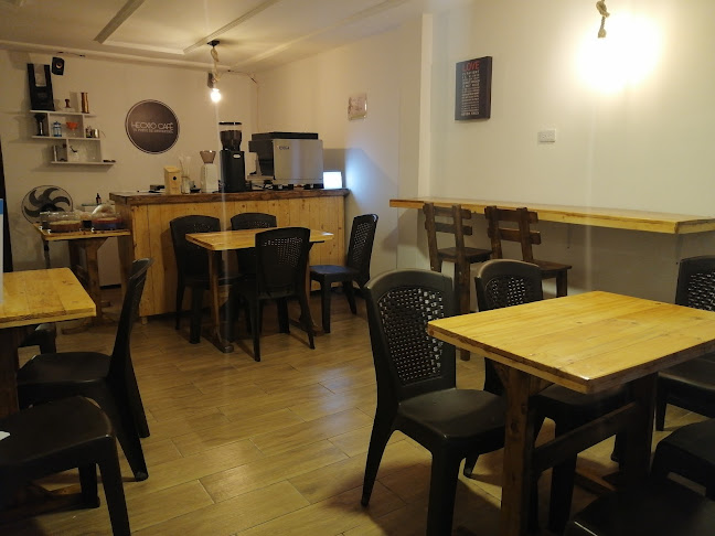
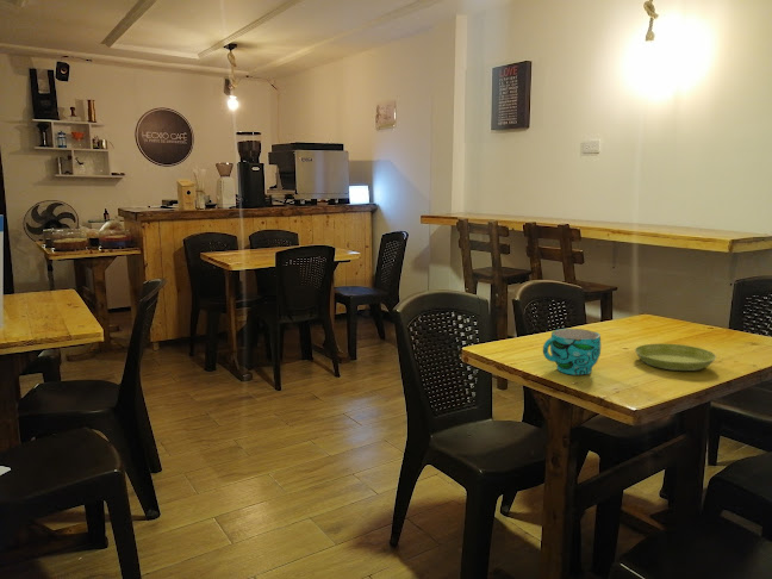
+ saucer (673, 357)
+ cup (573, 353)
